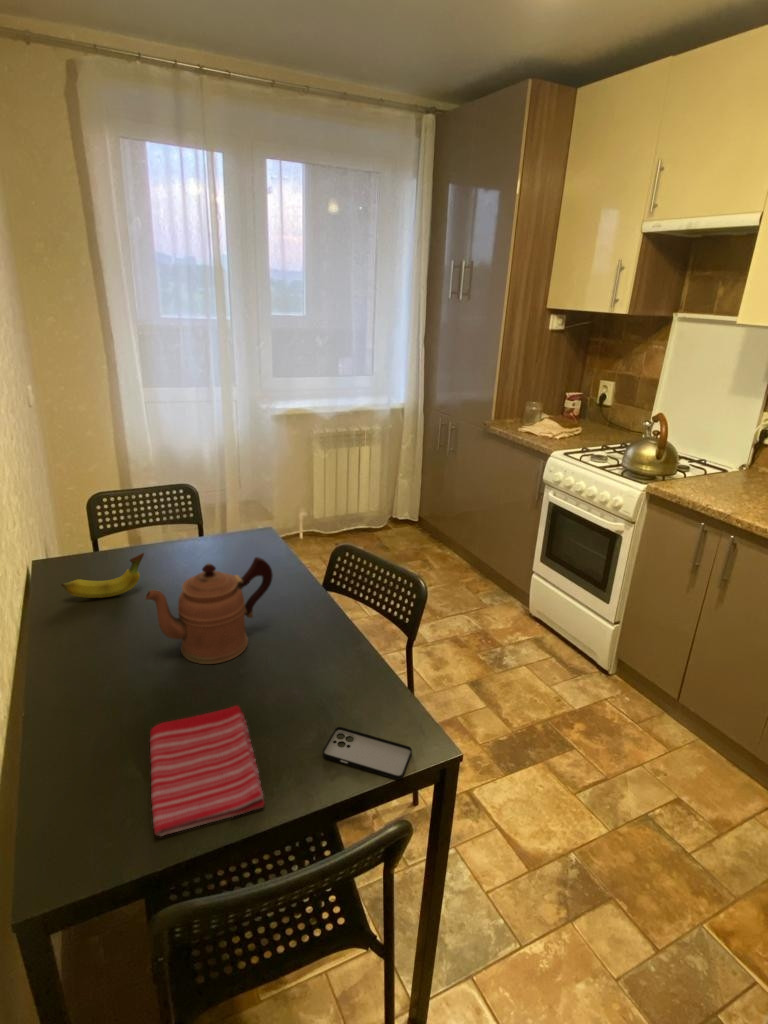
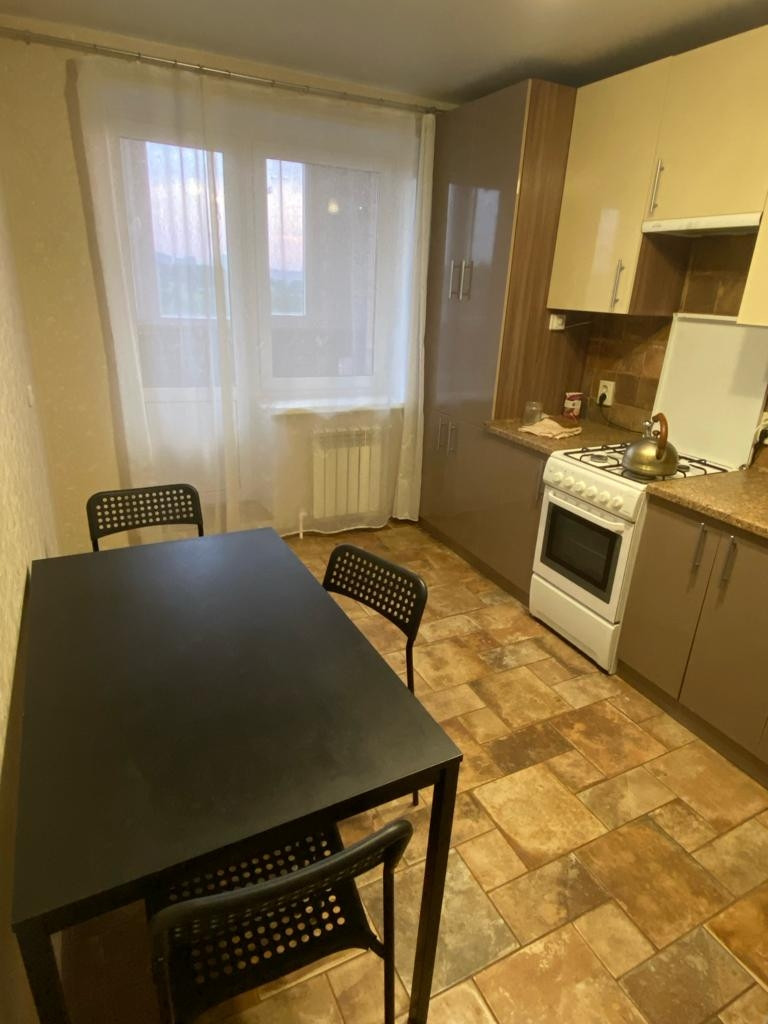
- dish towel (203, 762)
- coffeepot (213, 604)
- fruit (106, 580)
- smartphone (367, 751)
